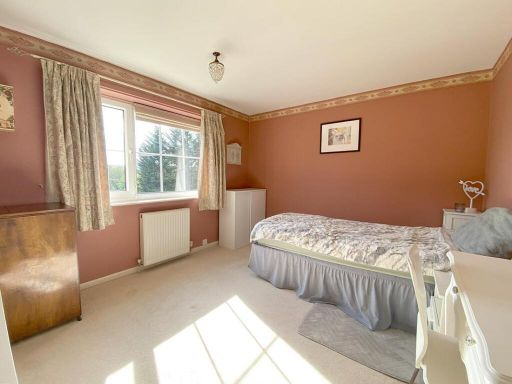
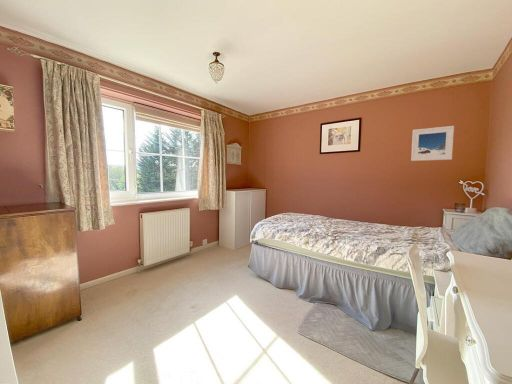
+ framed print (431, 144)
